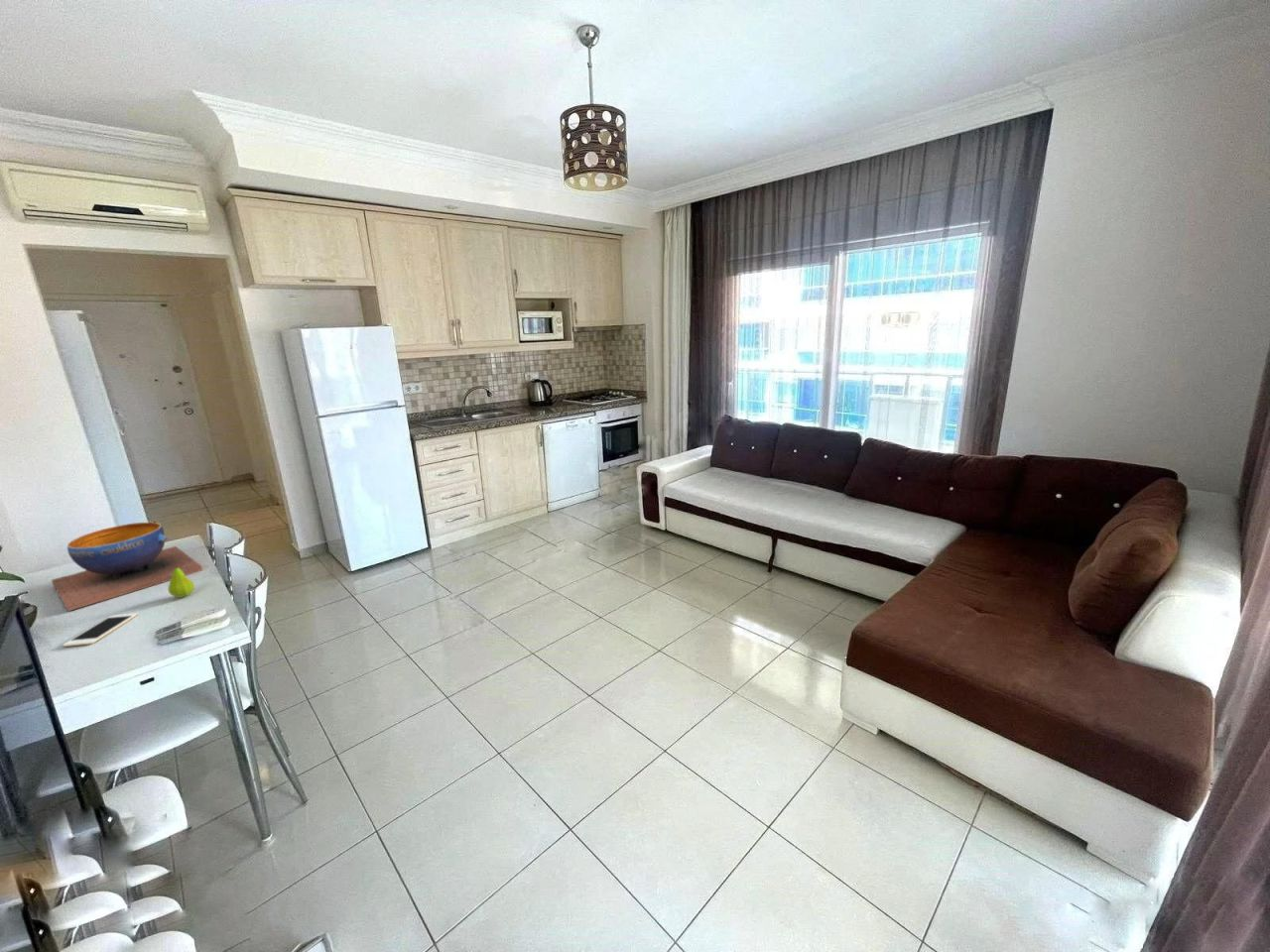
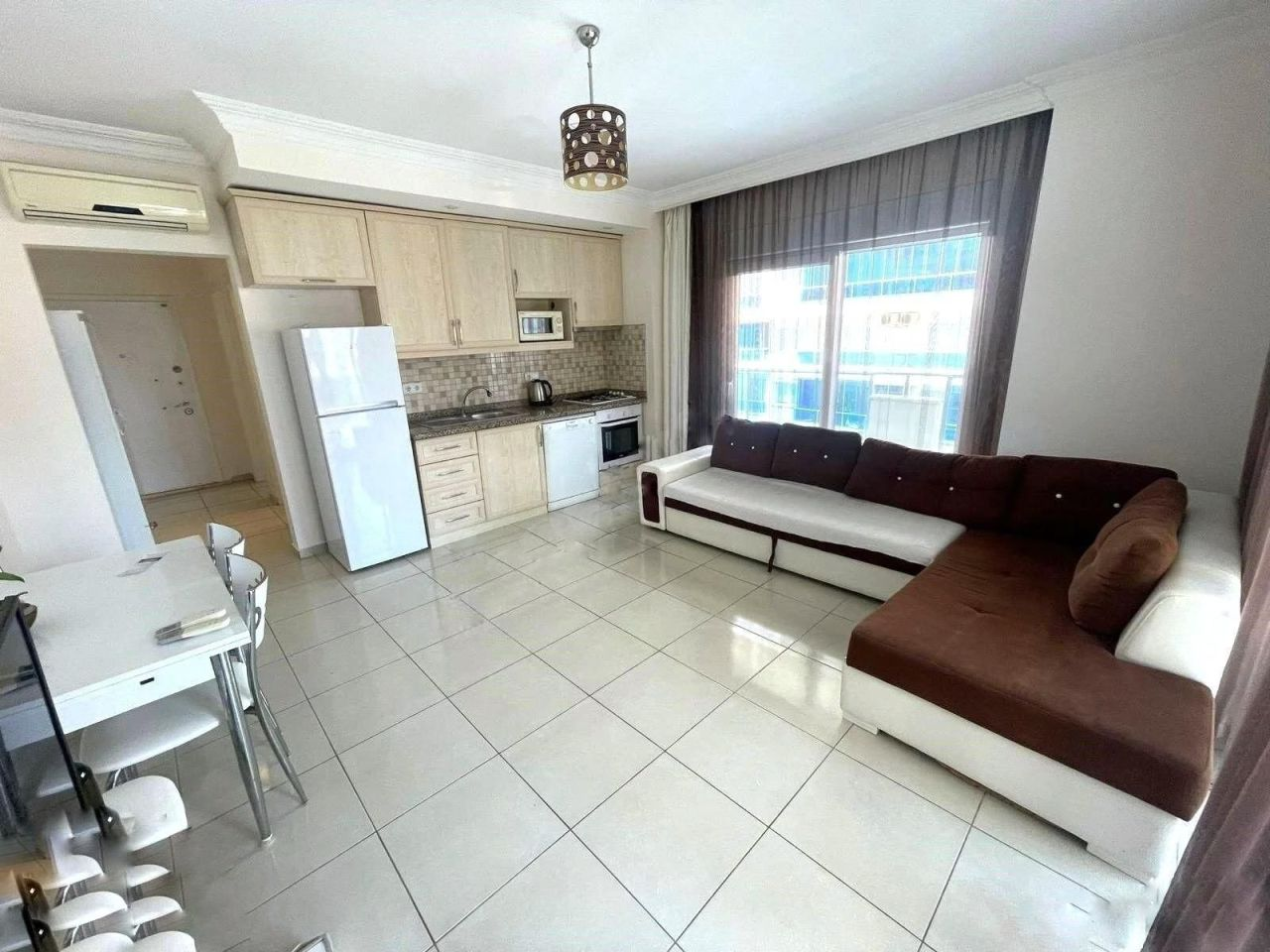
- decorative bowl (122, 555)
- fruit (179, 579)
- cell phone (101, 629)
